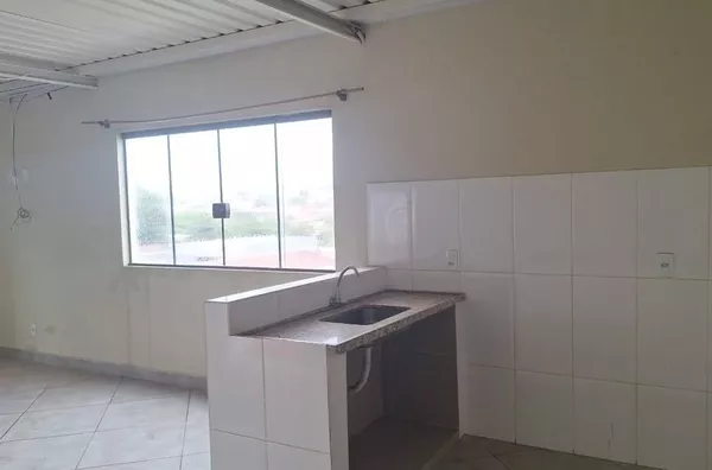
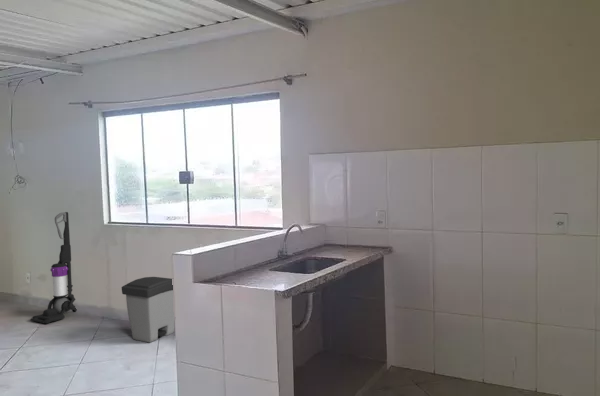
+ vacuum cleaner (55, 265)
+ trash can (151, 308)
